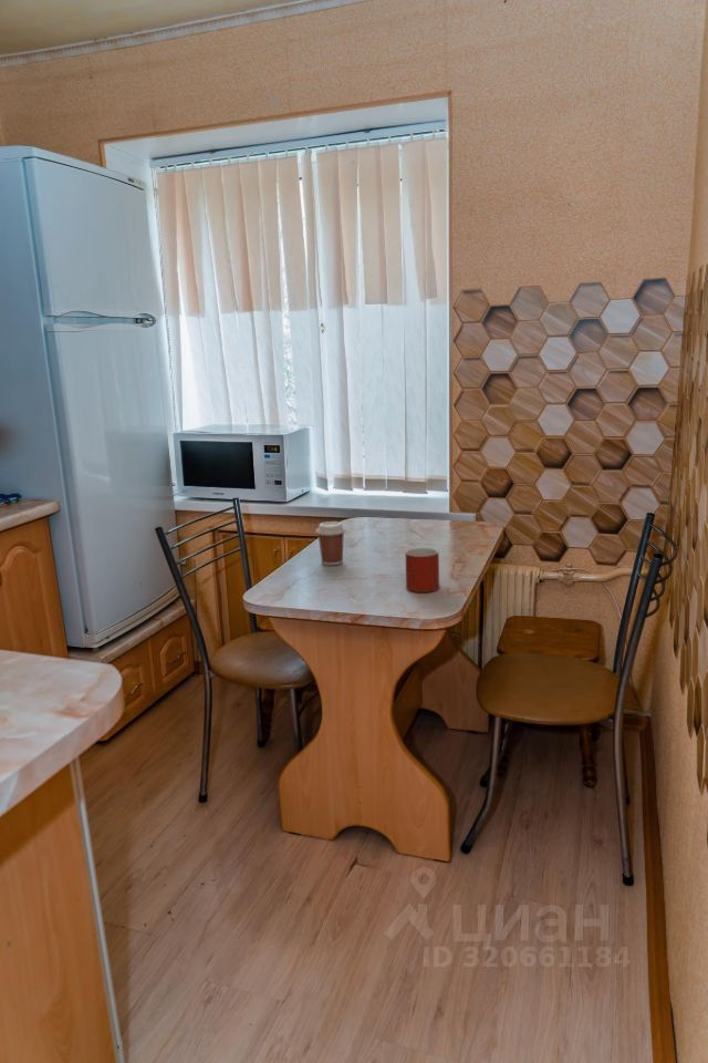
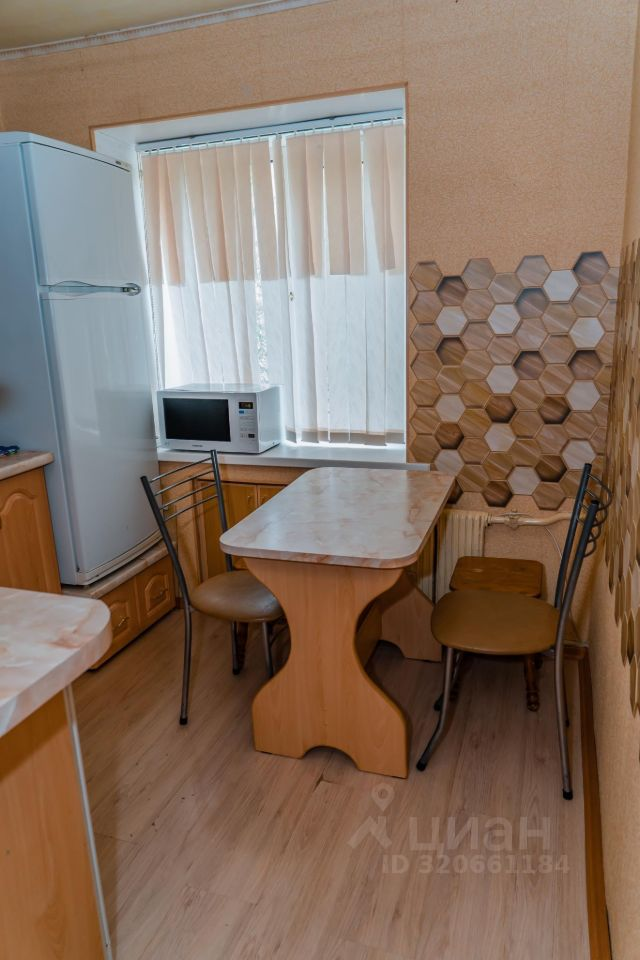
- mug (424, 567)
- coffee cup (331, 543)
